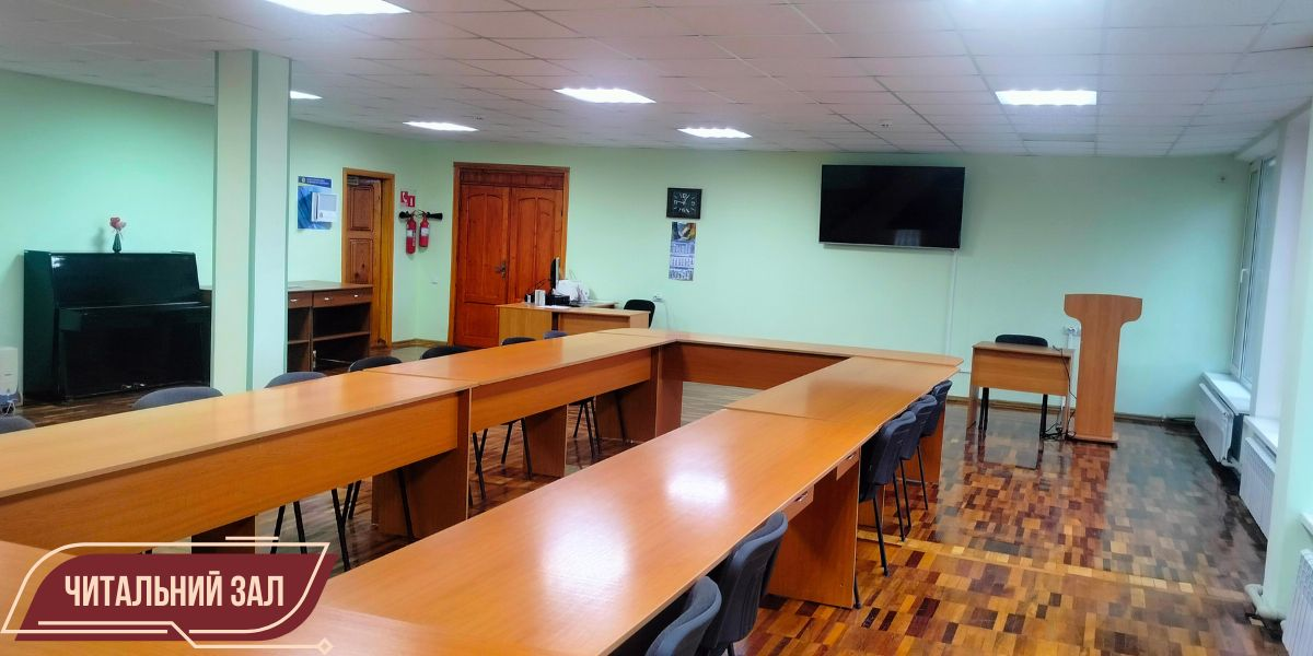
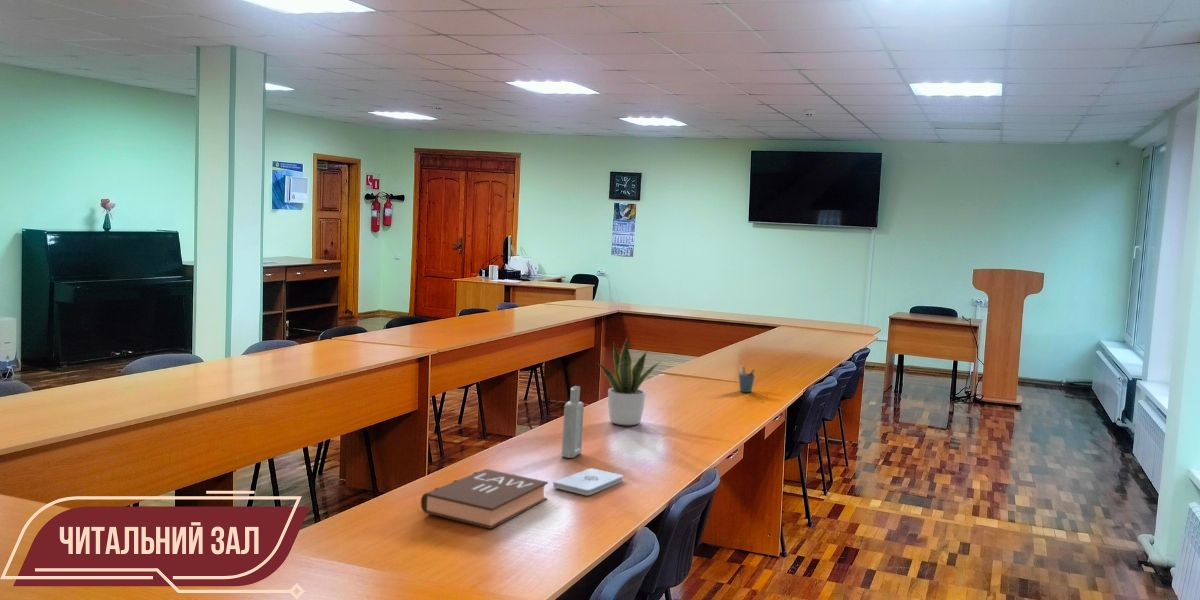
+ potted plant (628, 379)
+ book (485, 495)
+ notepad (589, 481)
+ pen holder (746, 378)
+ bottle (573, 420)
